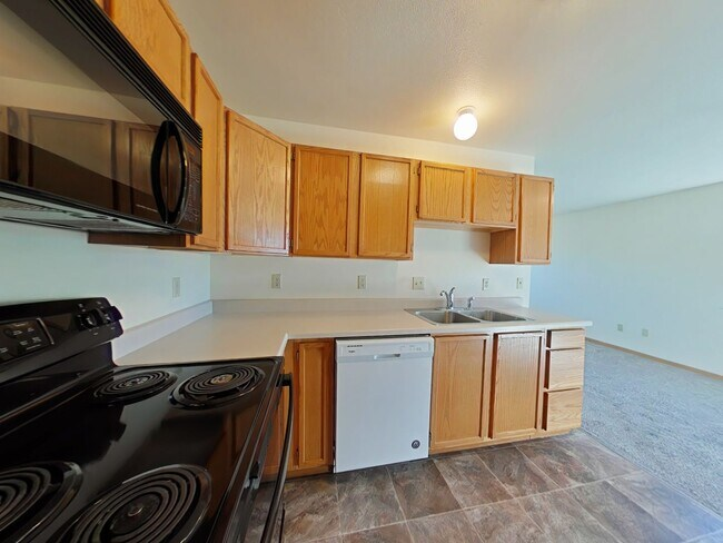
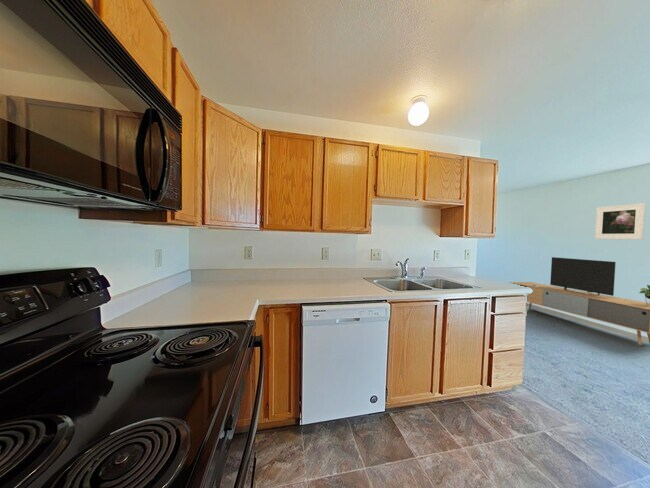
+ media console (576, 291)
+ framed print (618, 222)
